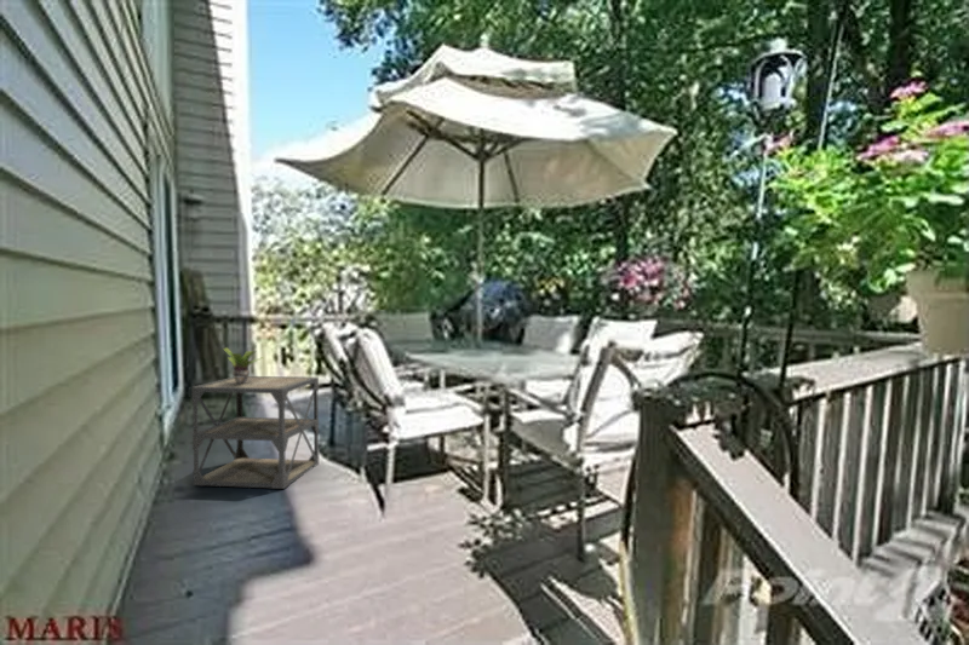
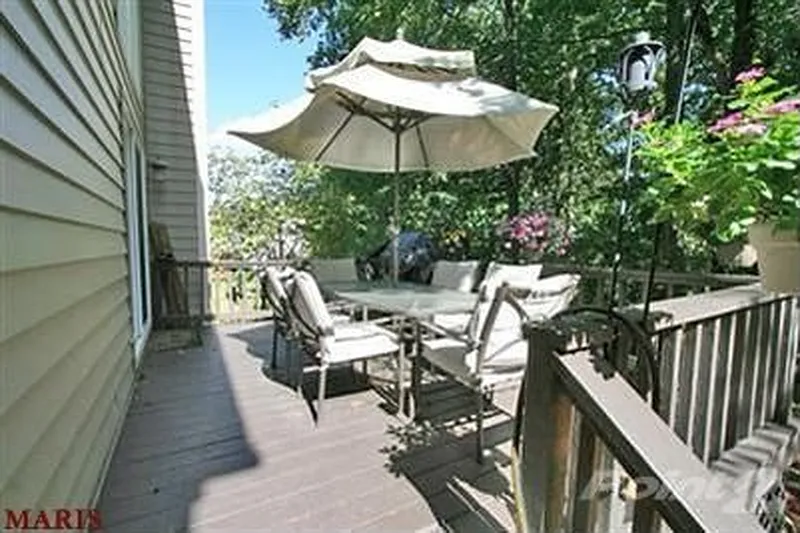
- potted plant (240, 364)
- side table (259, 427)
